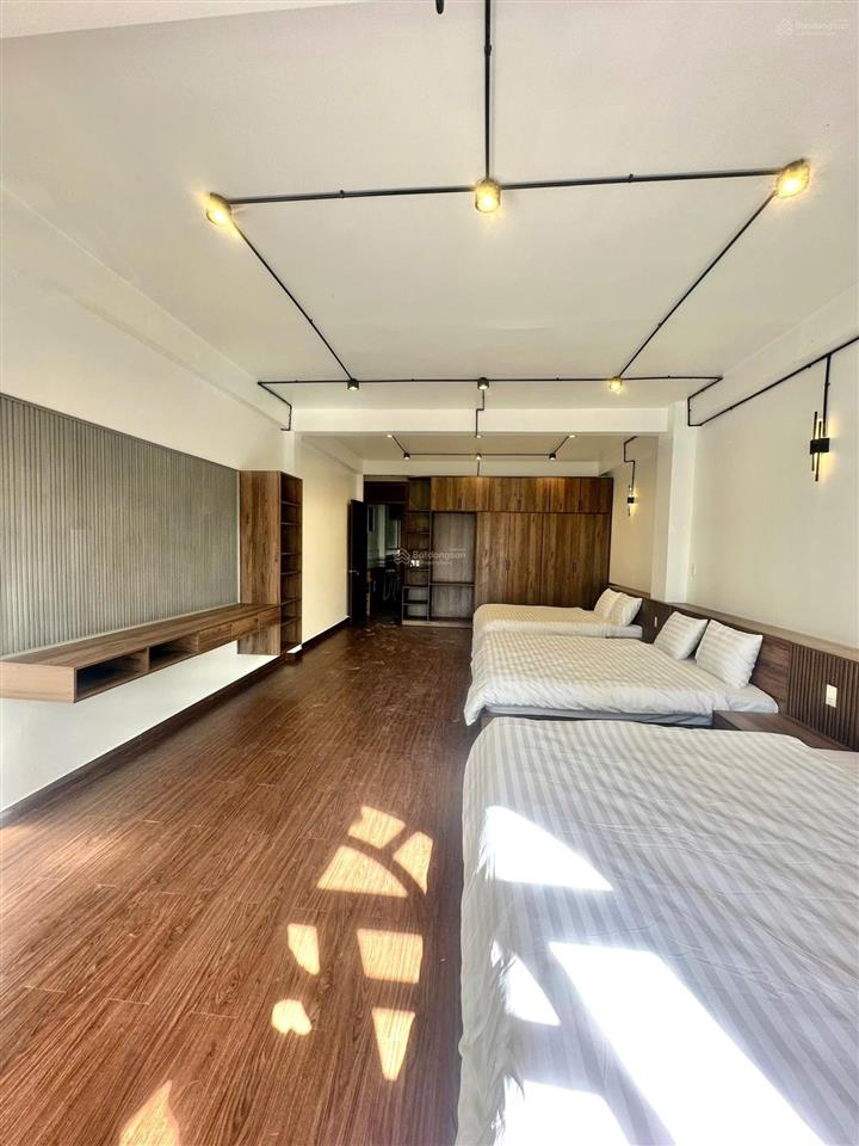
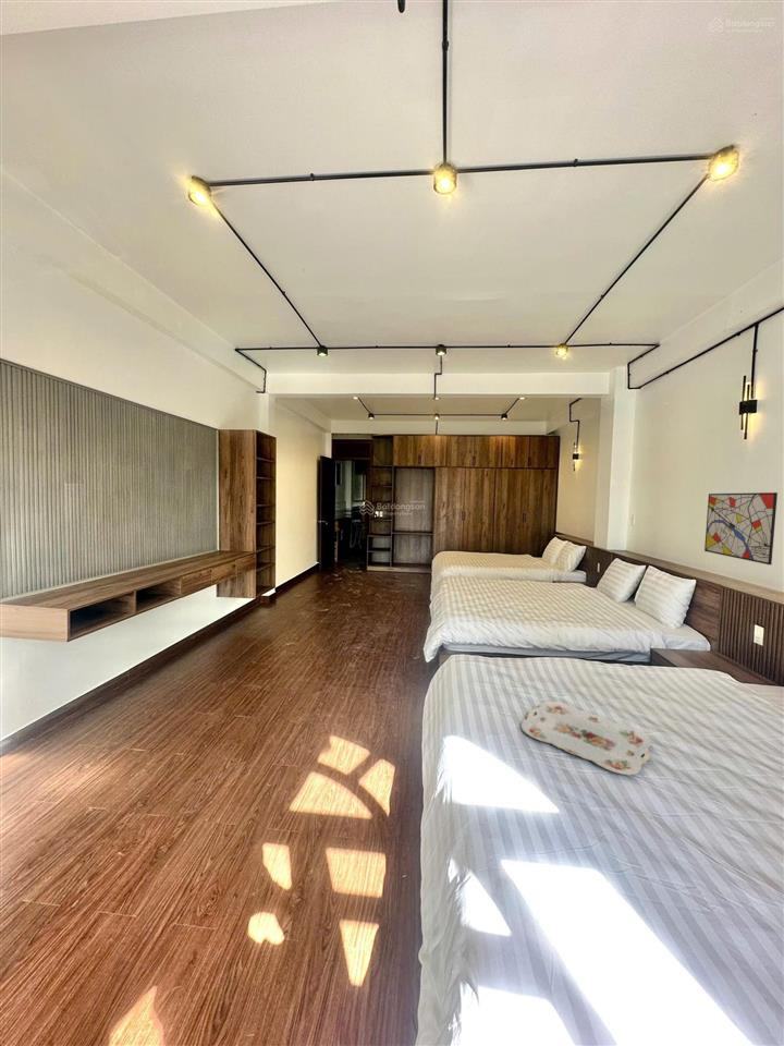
+ wall art (736, 525)
+ serving tray (584, 733)
